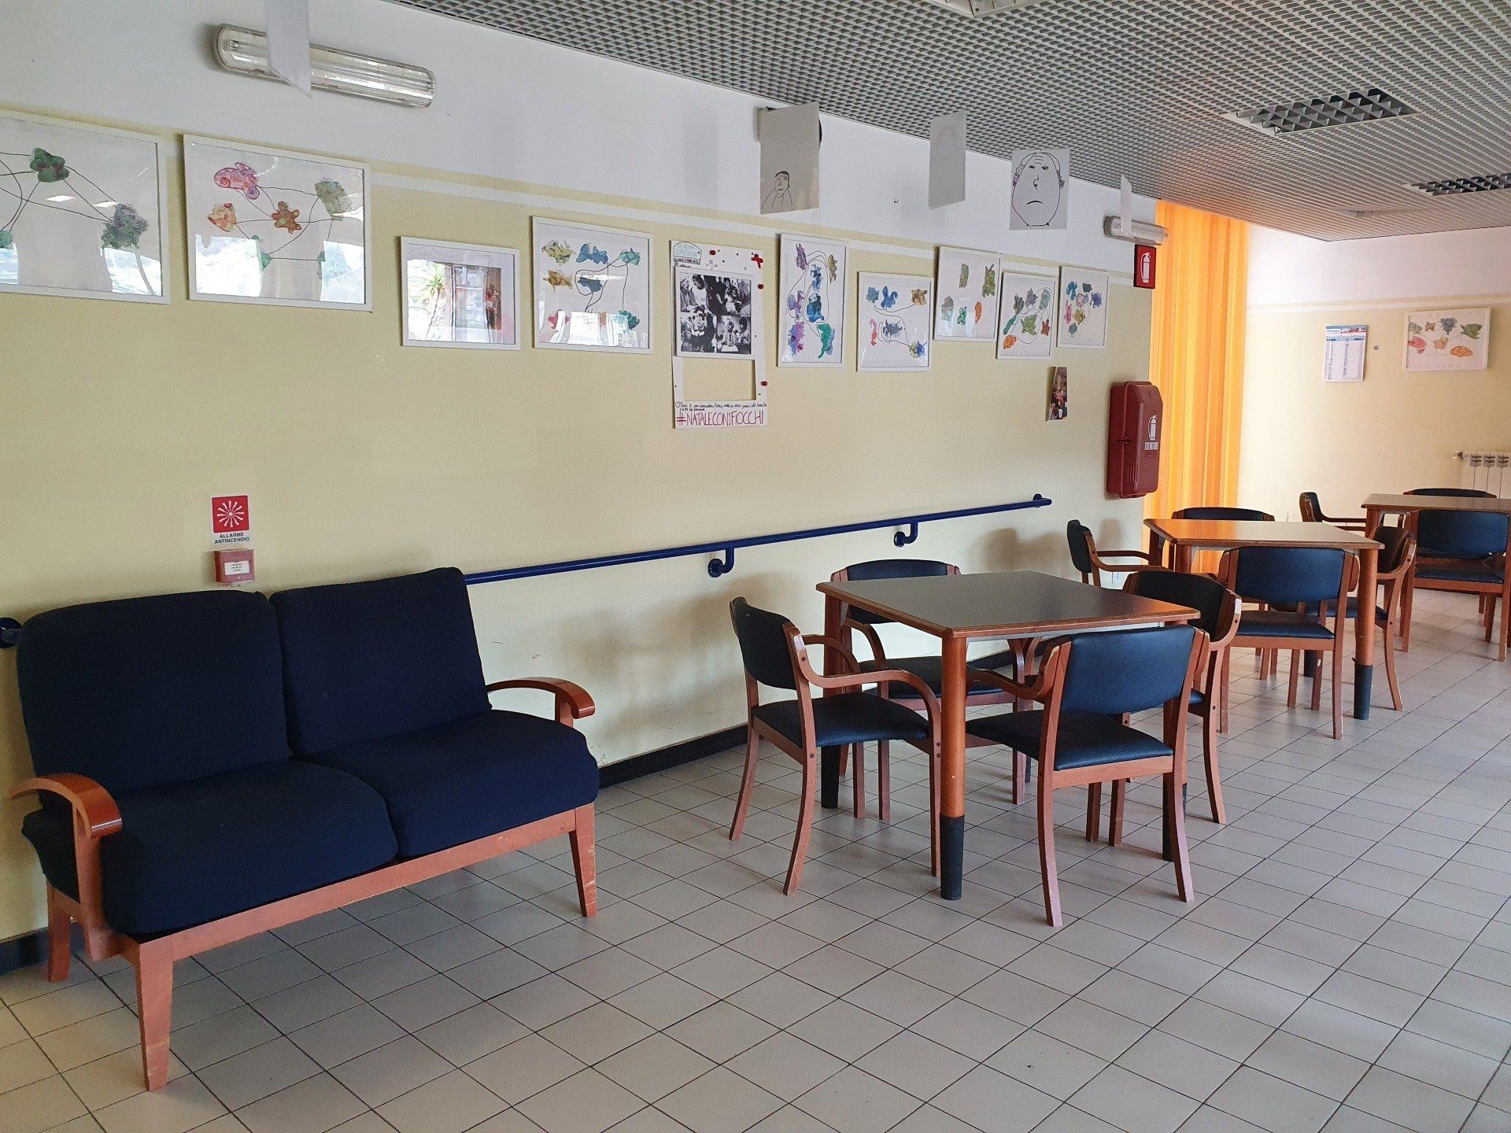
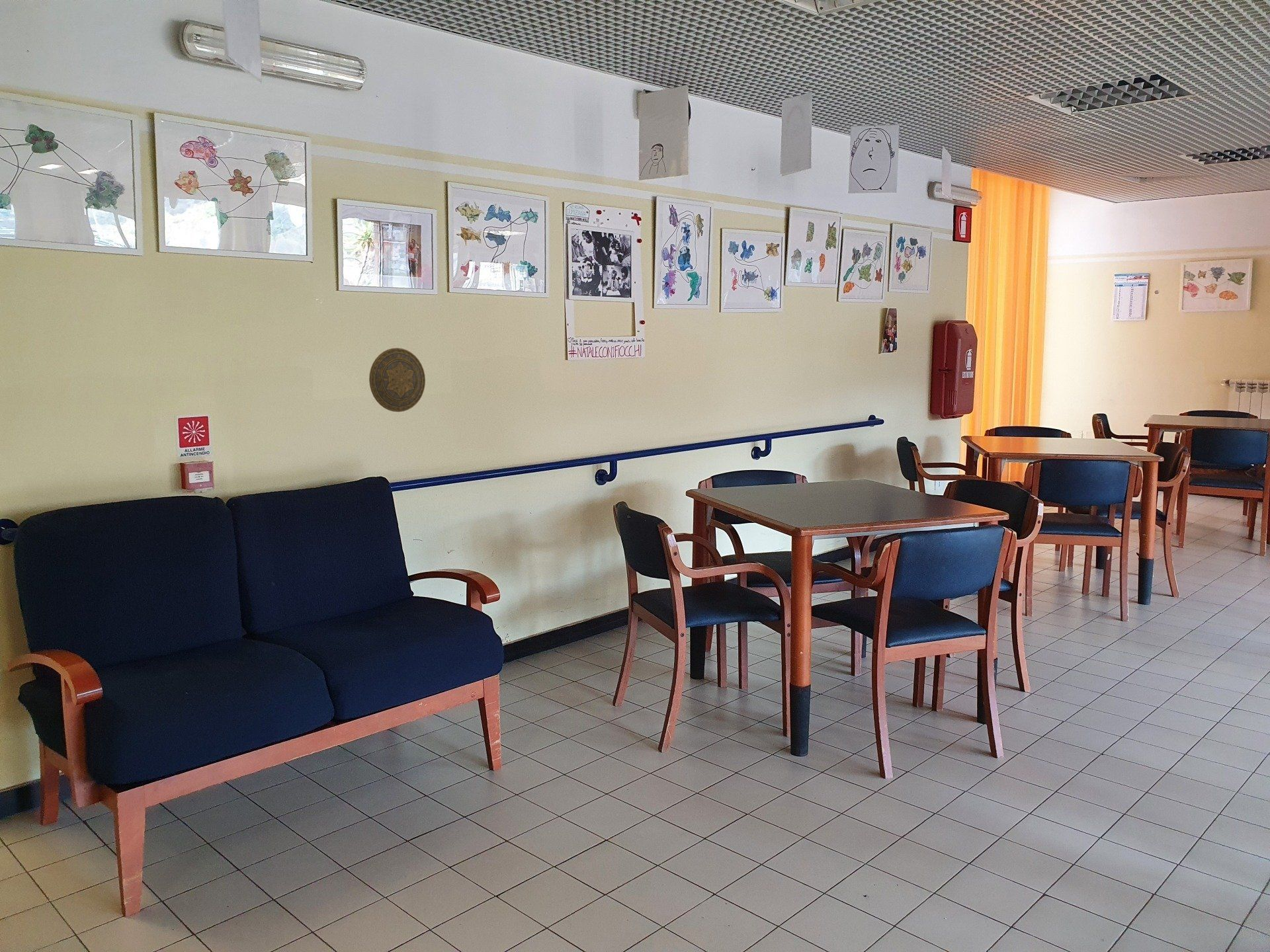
+ decorative plate (399, 379)
